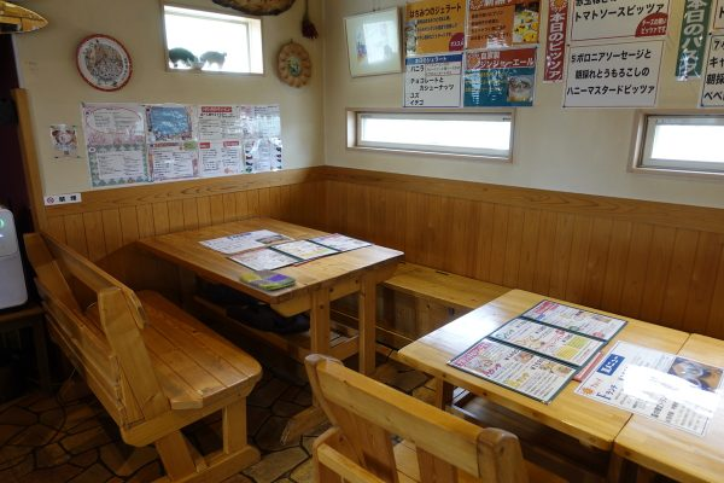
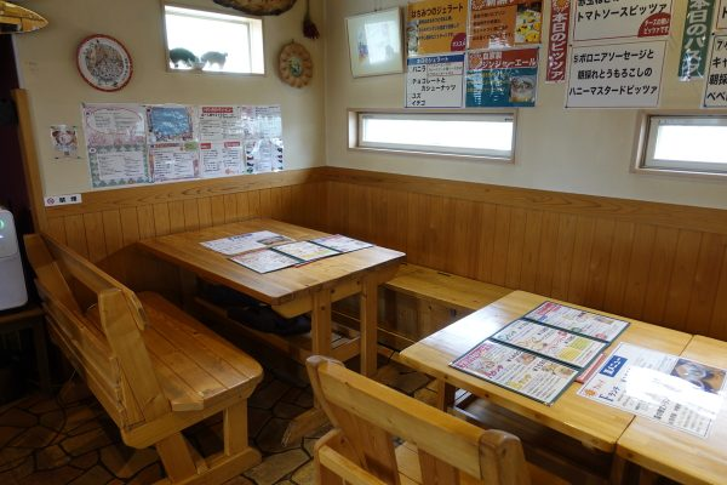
- dish towel (267, 279)
